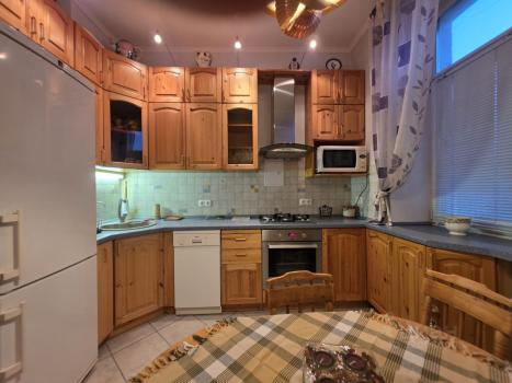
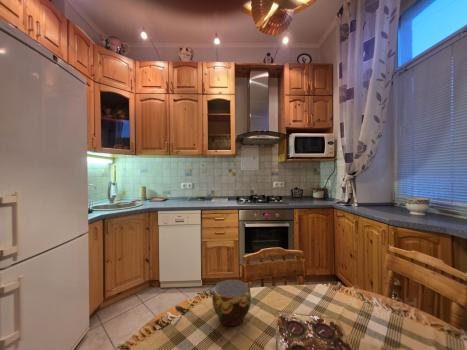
+ cup (231, 301)
